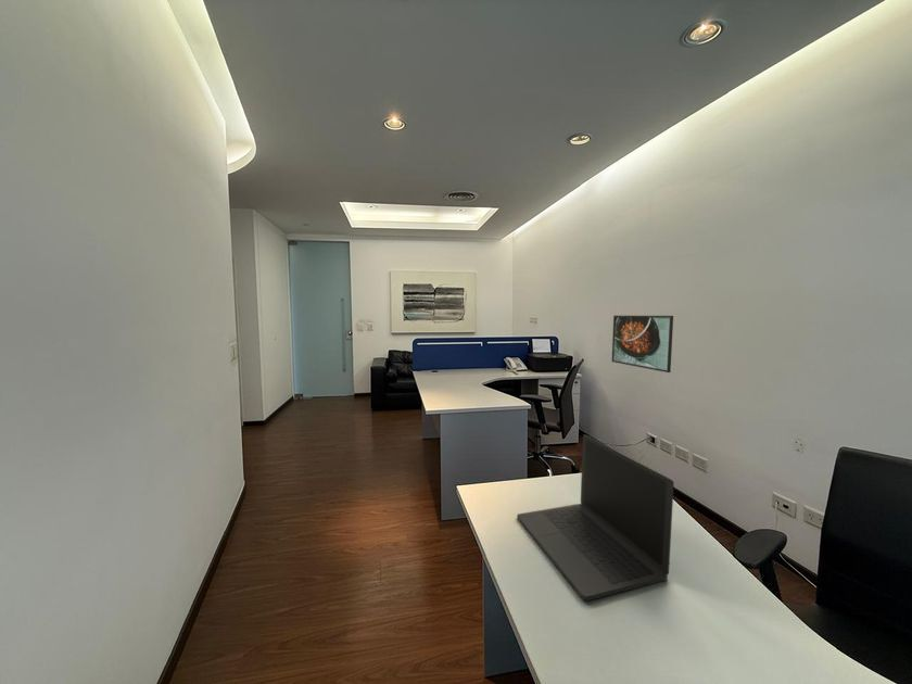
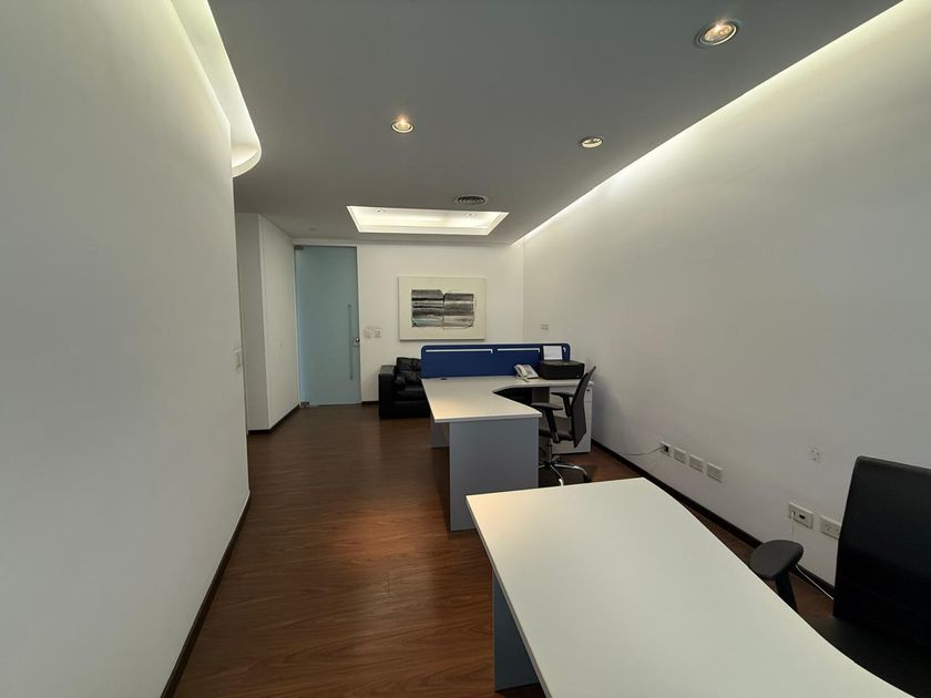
- laptop (583, 501)
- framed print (638, 341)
